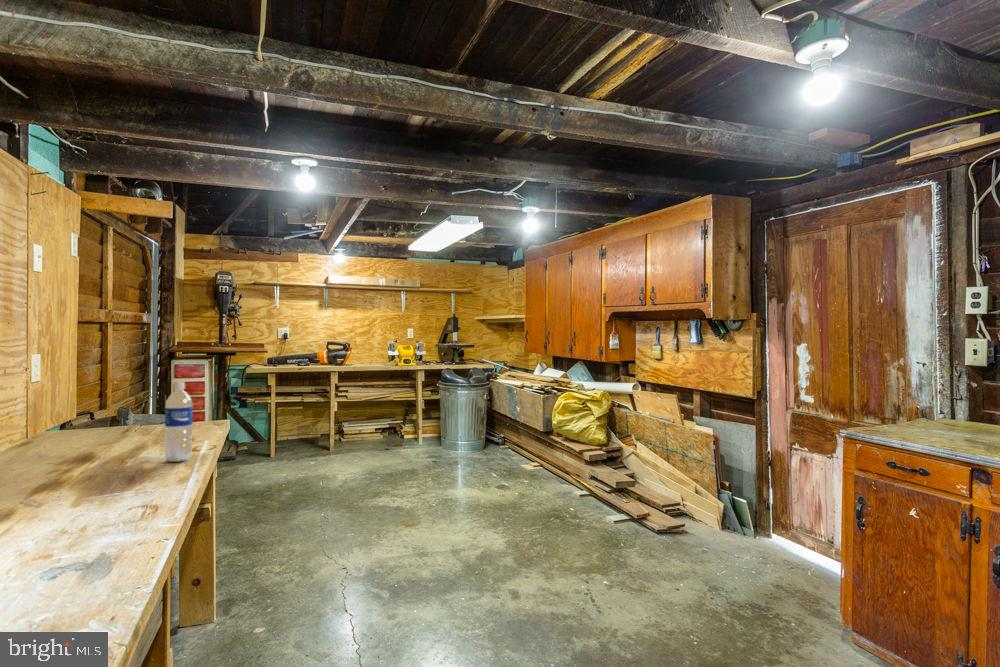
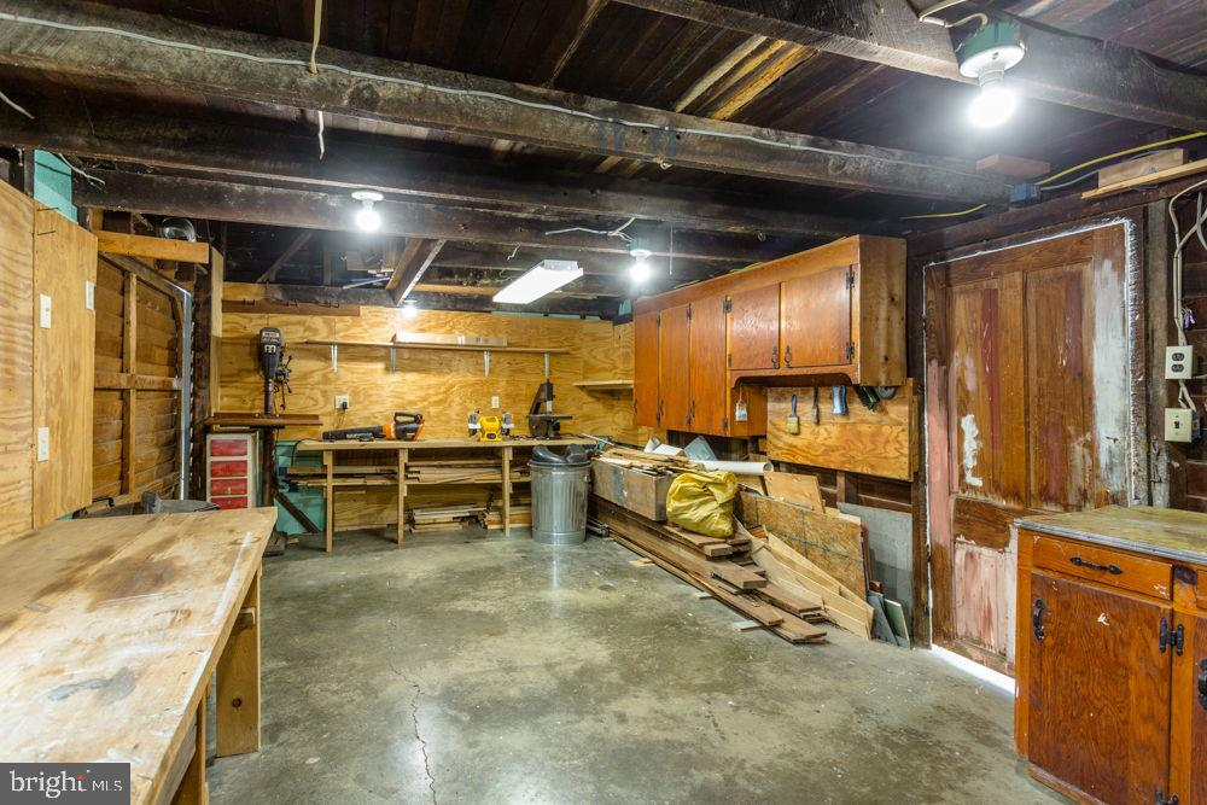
- water bottle (178, 421)
